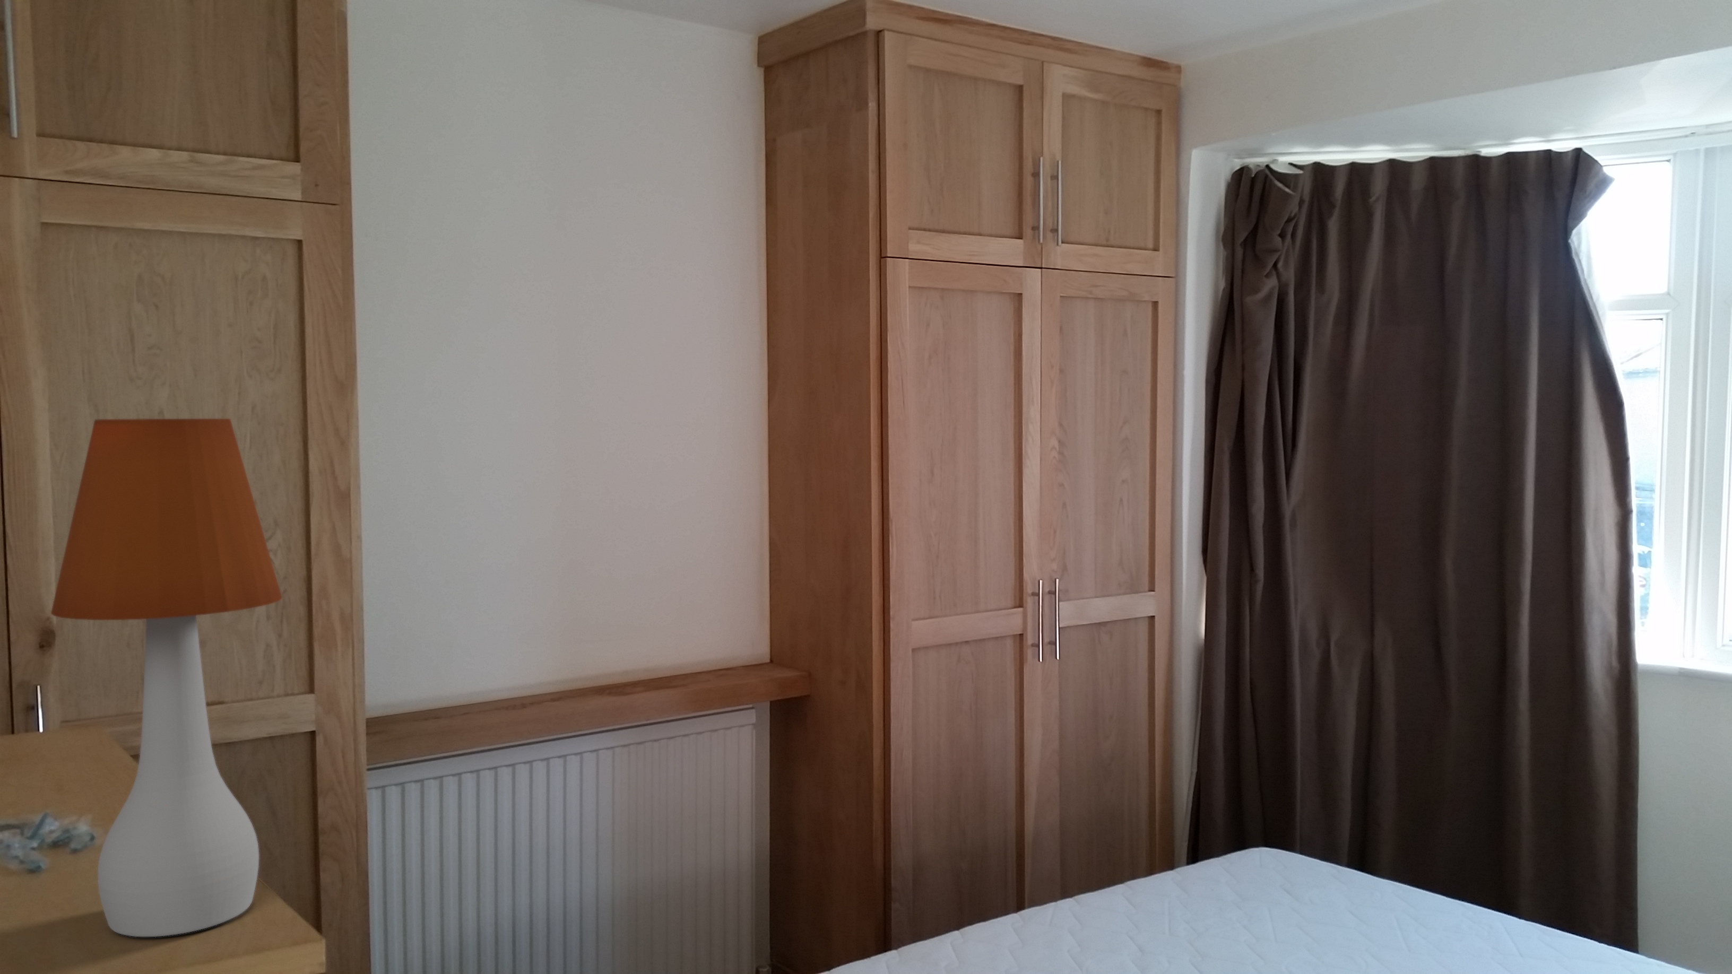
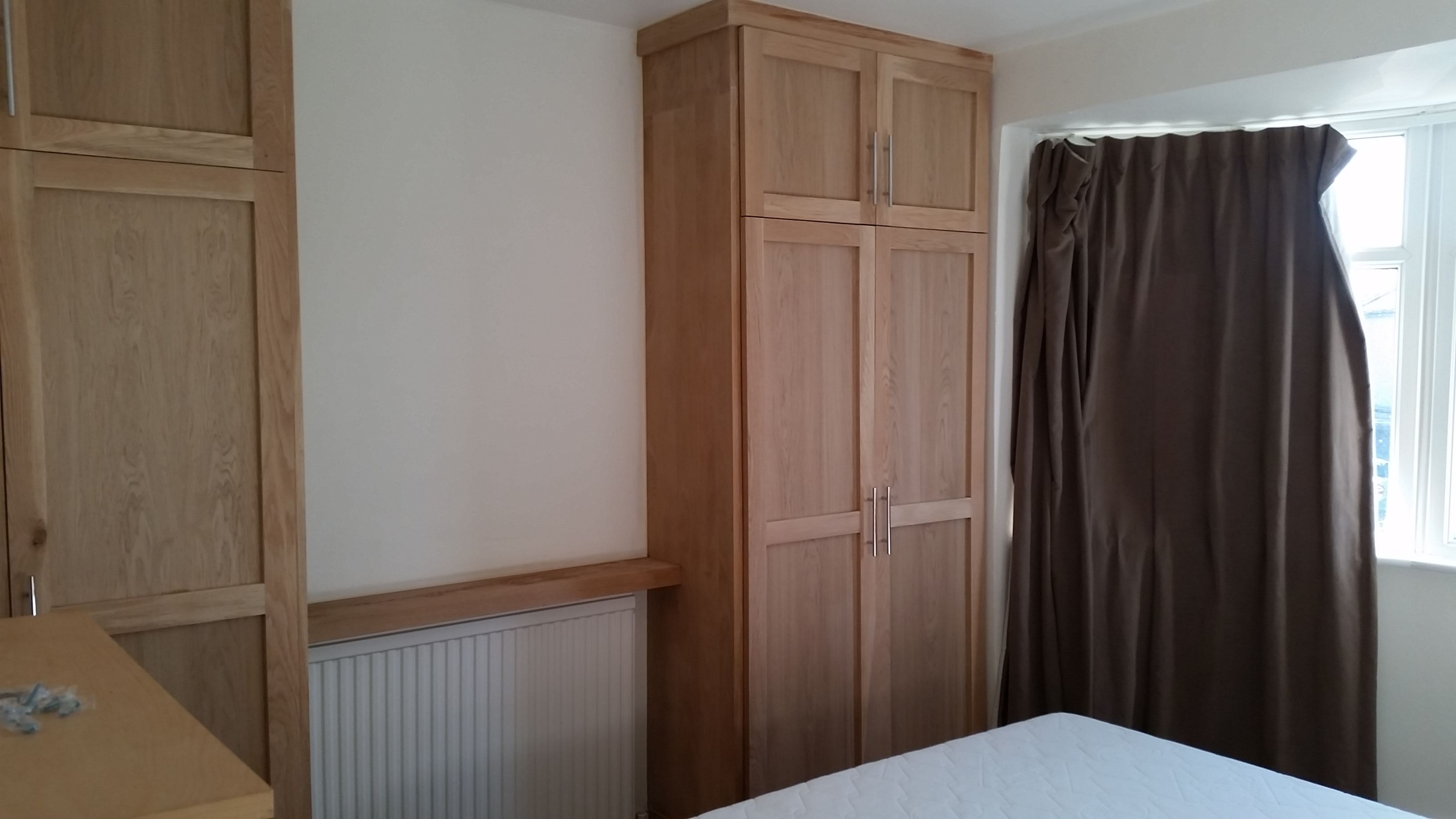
- table lamp (172, 668)
